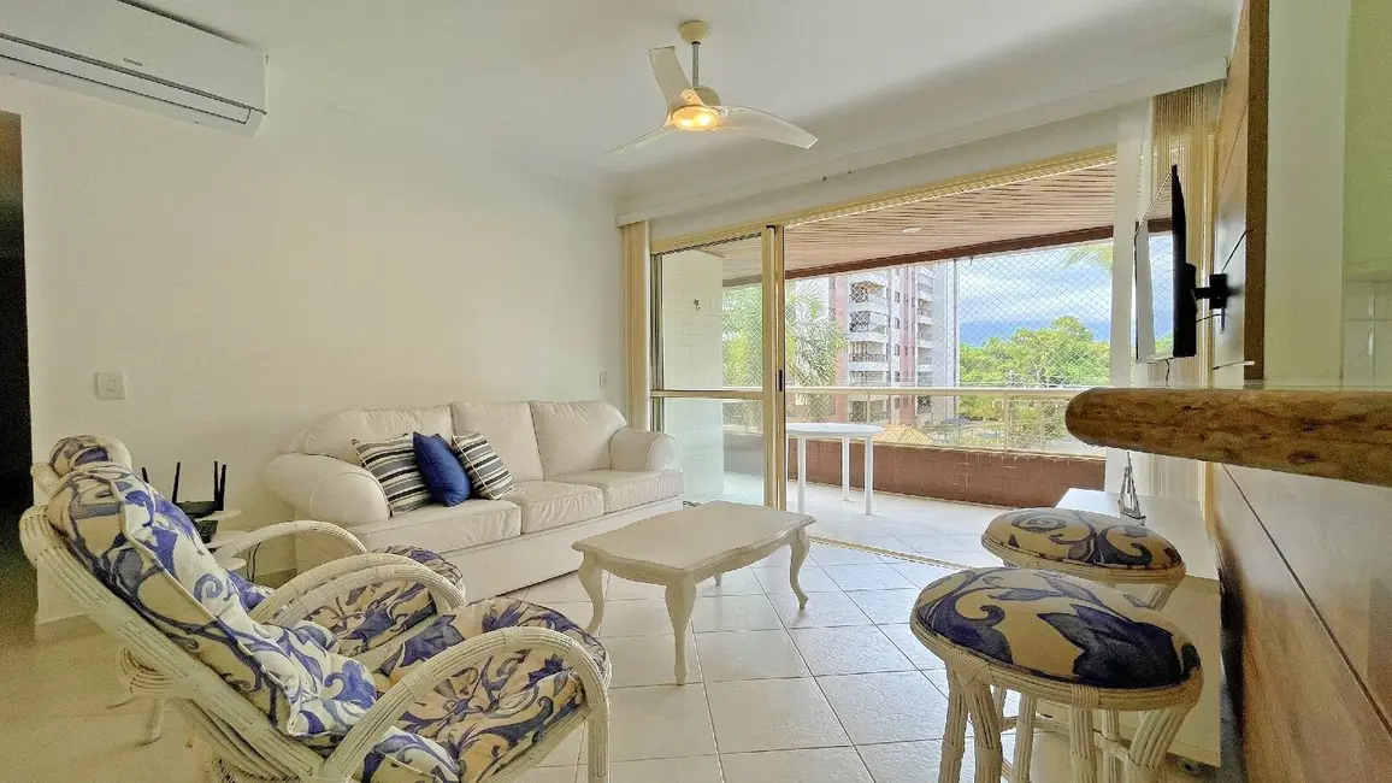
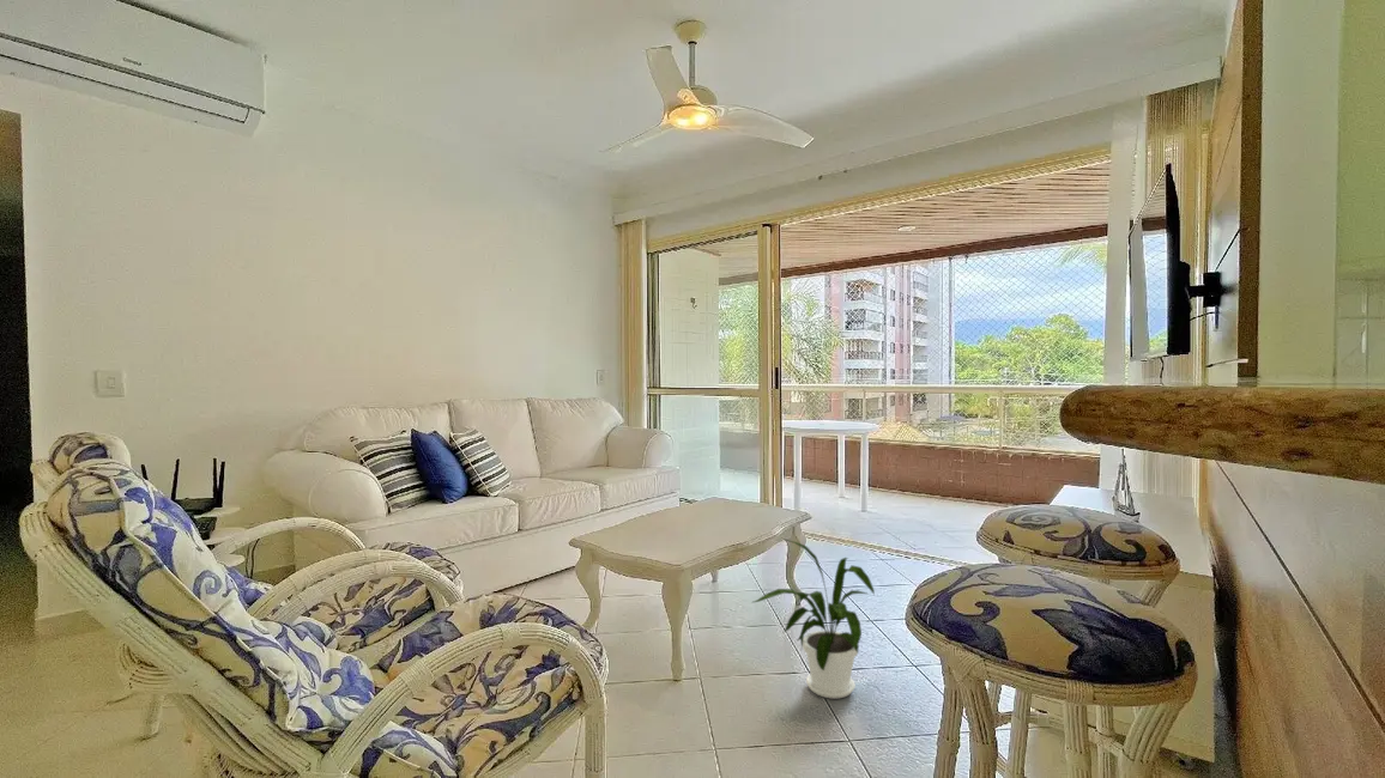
+ house plant (825, 616)
